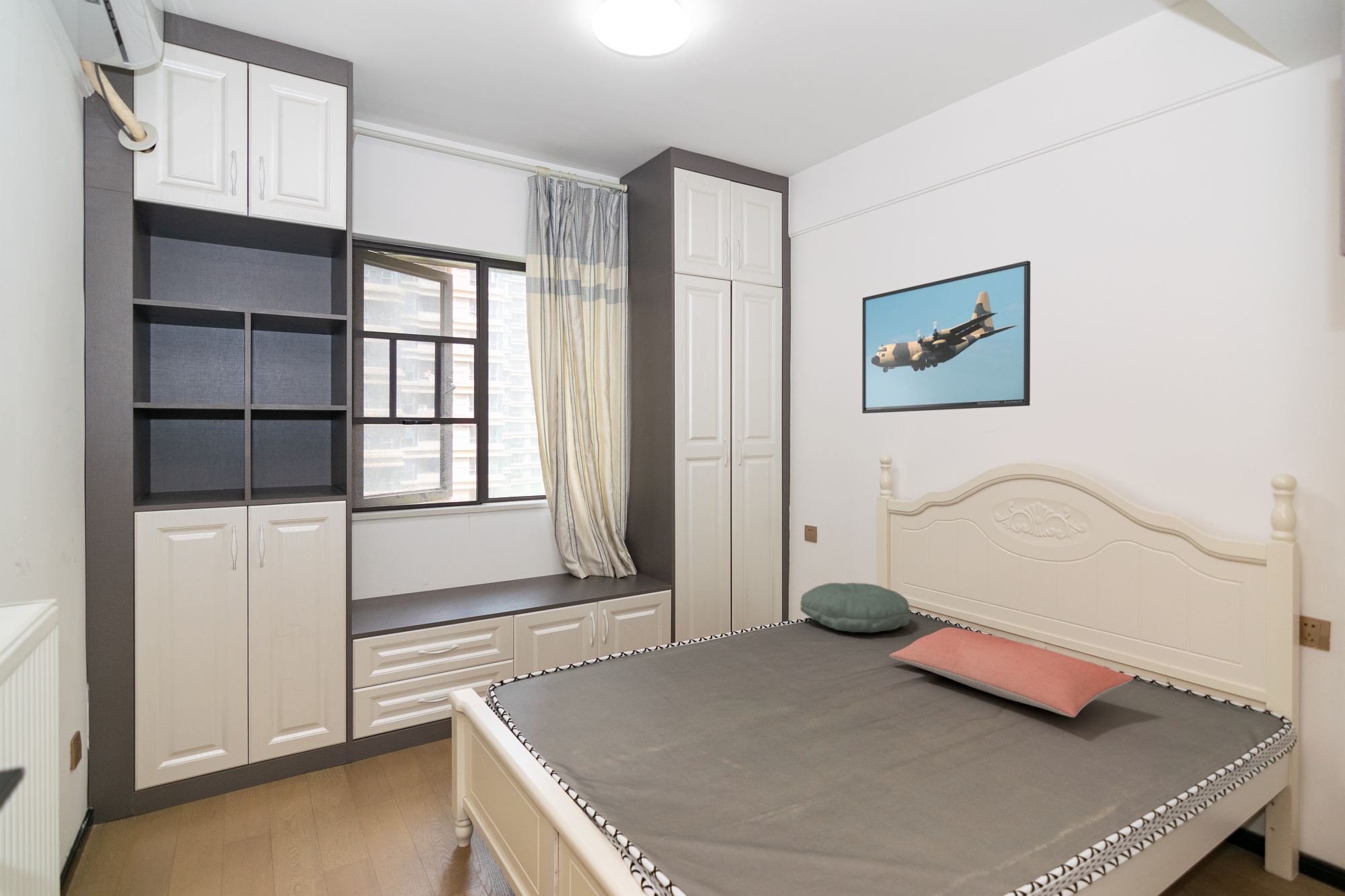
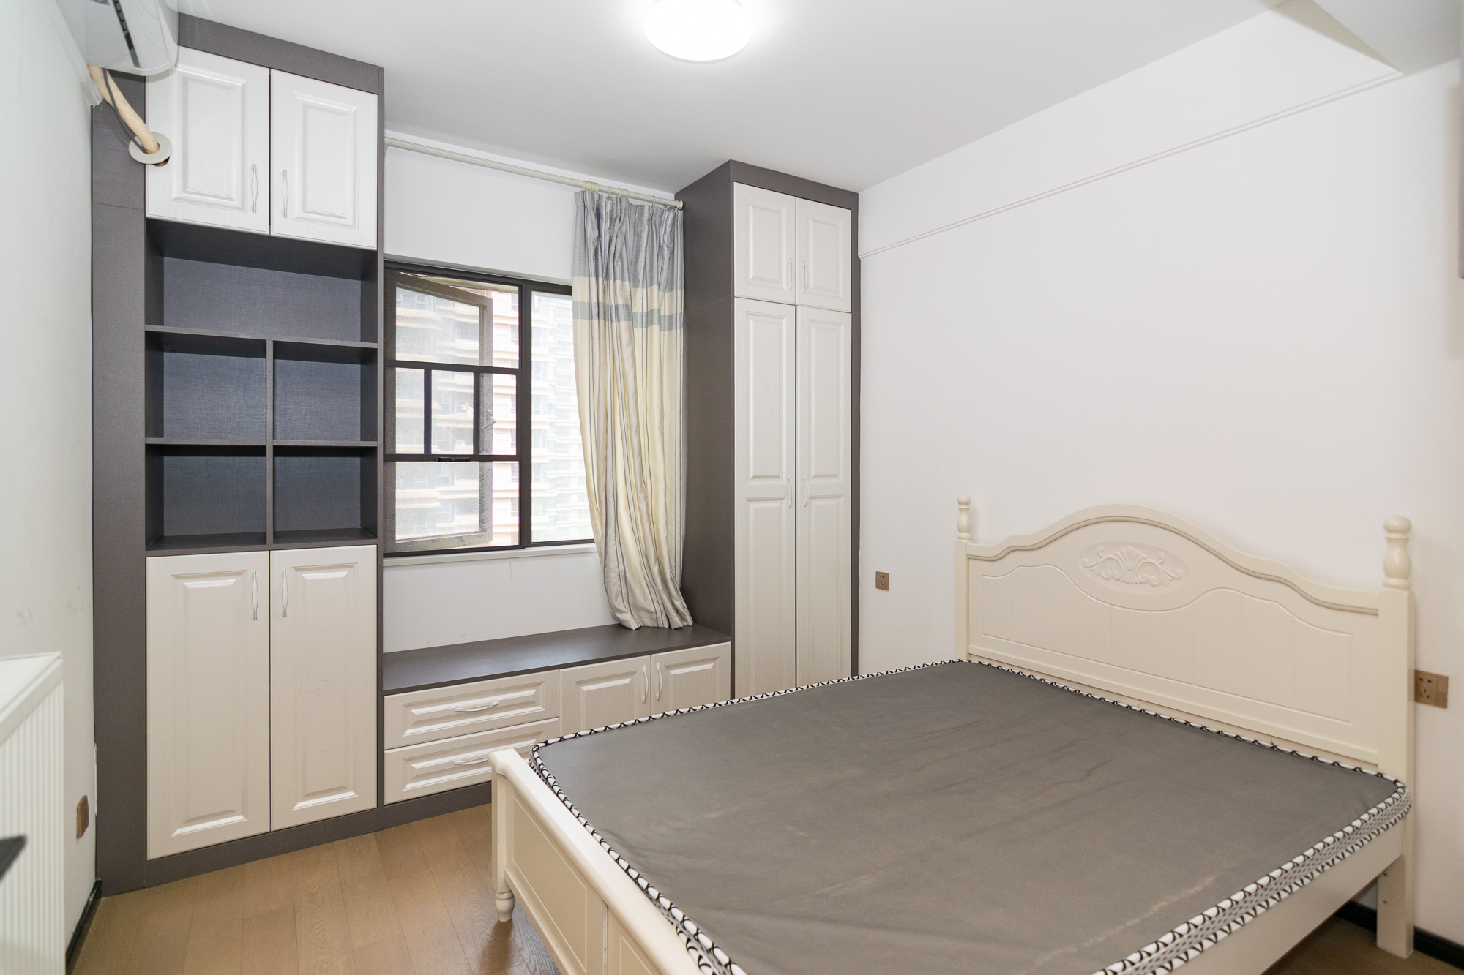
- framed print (937, 345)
- pillow (856, 606)
- pillow (1001, 666)
